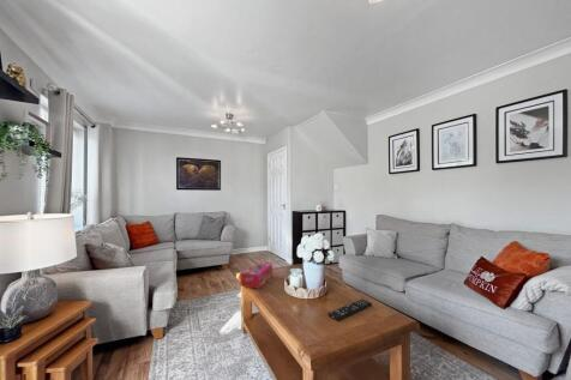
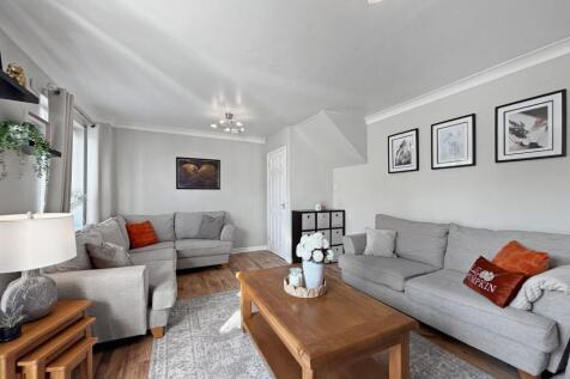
- tissue box (257, 275)
- remote control (350, 308)
